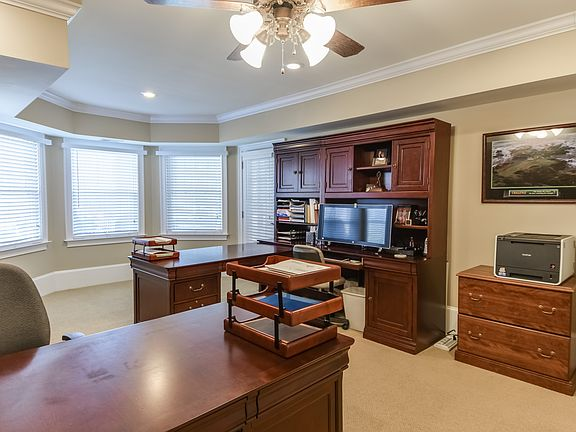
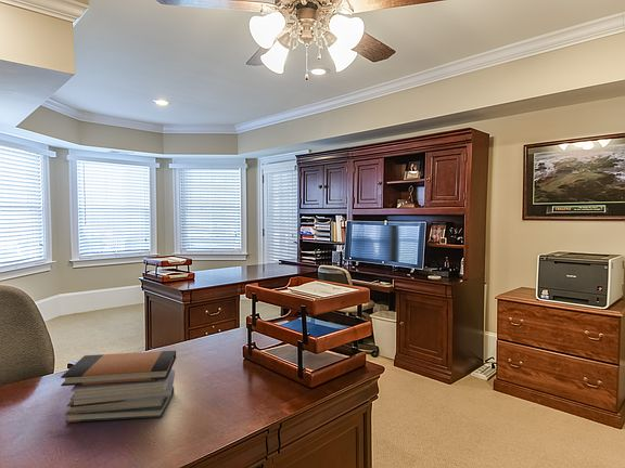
+ book stack (125, 385)
